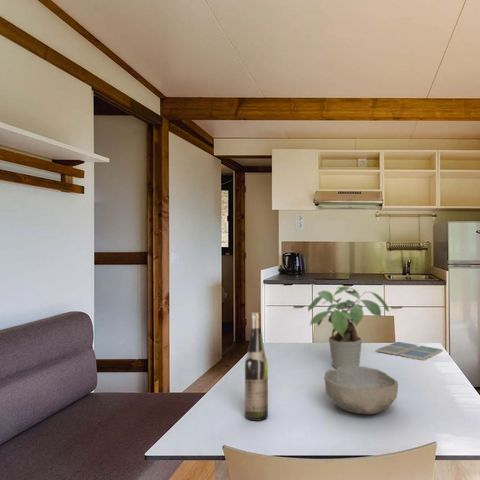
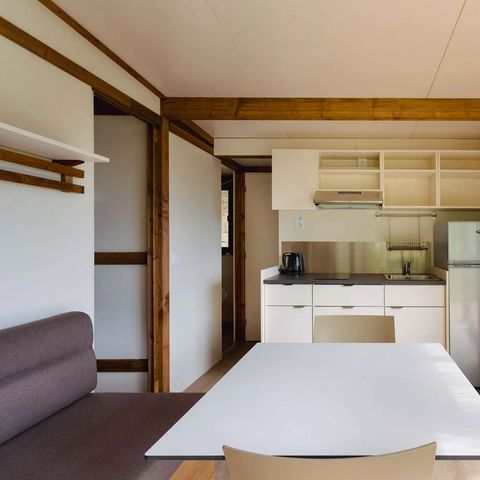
- potted plant (342, 327)
- drink coaster (409, 350)
- wine bottle (256, 364)
- bowl (360, 392)
